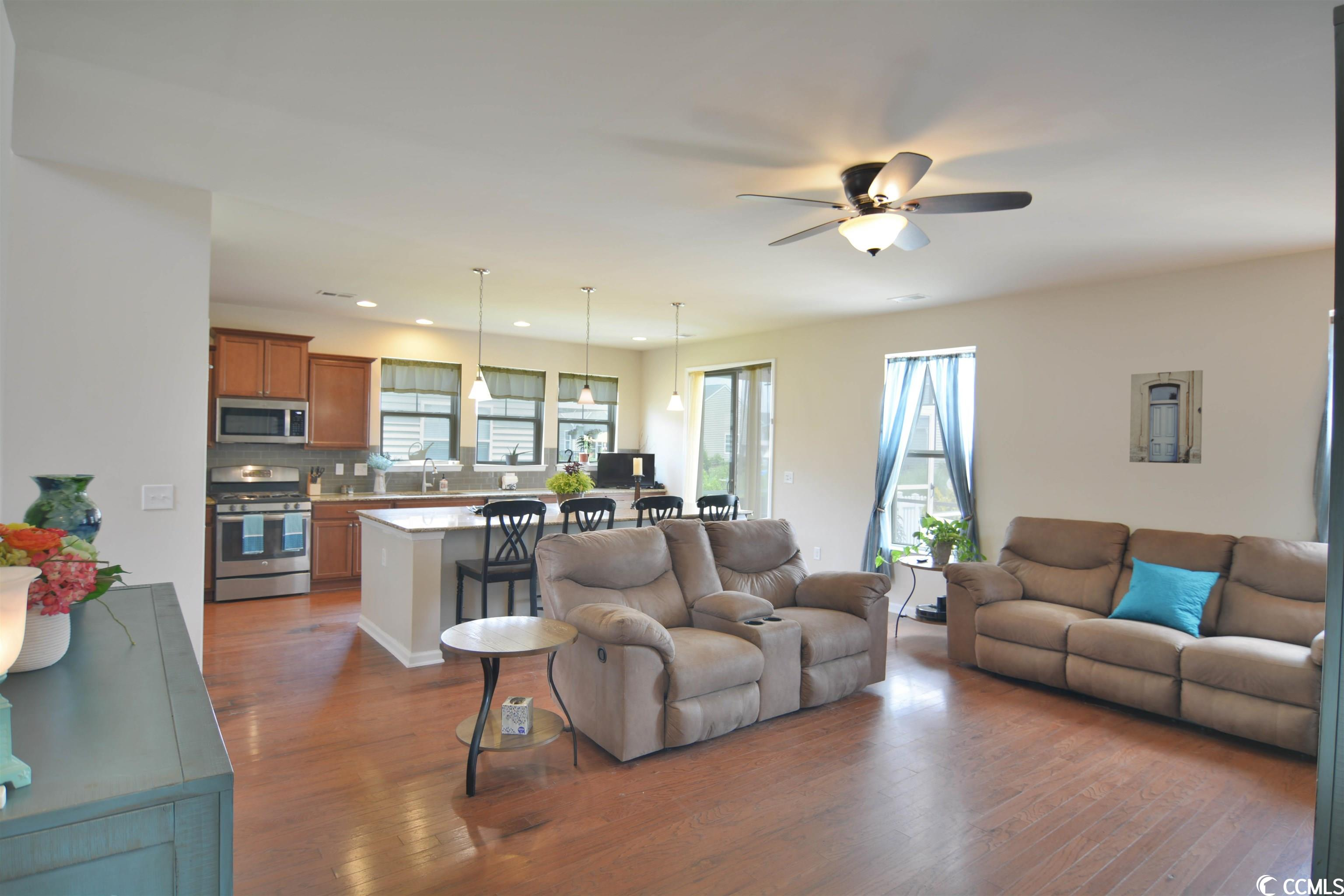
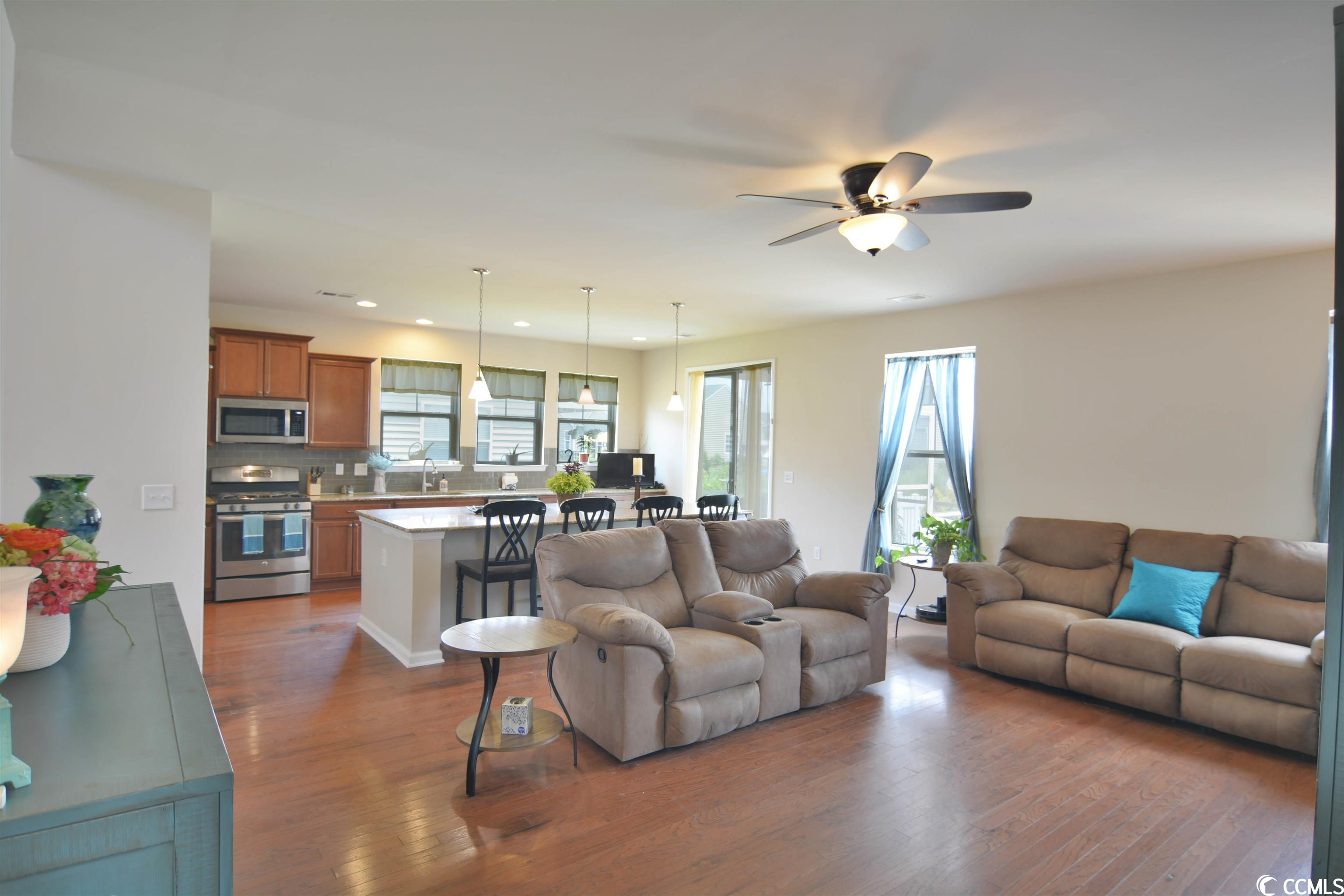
- wall art (1165, 417)
